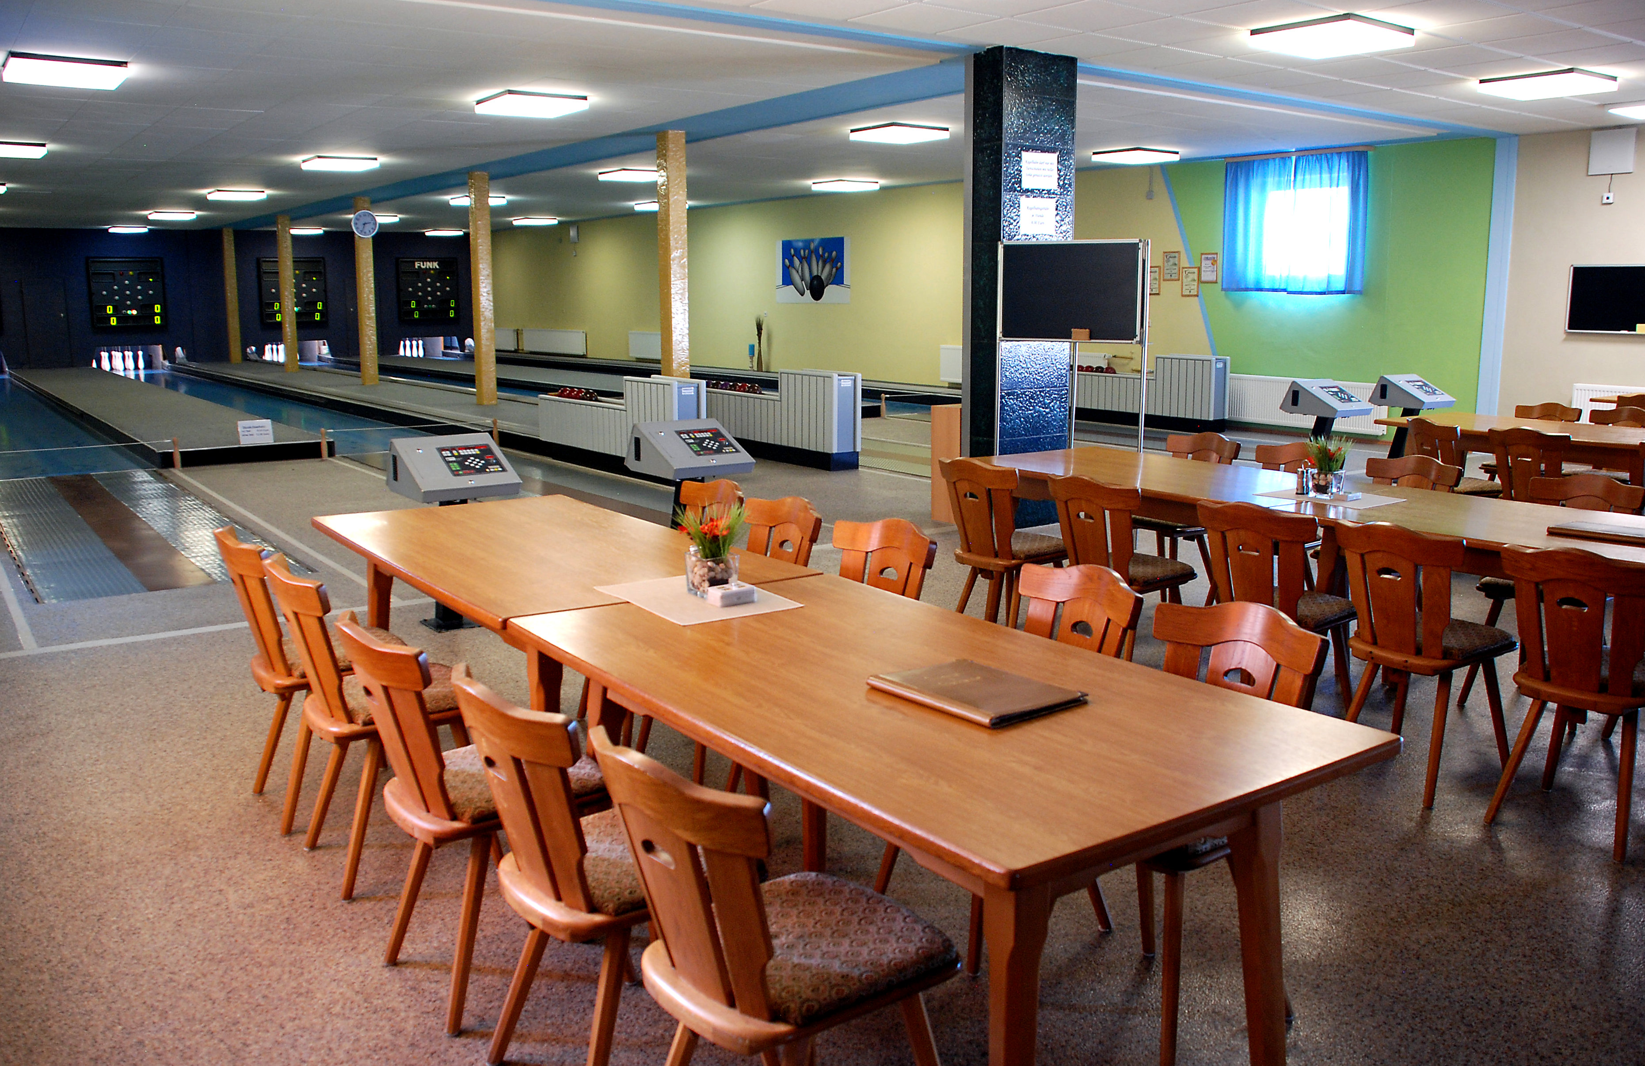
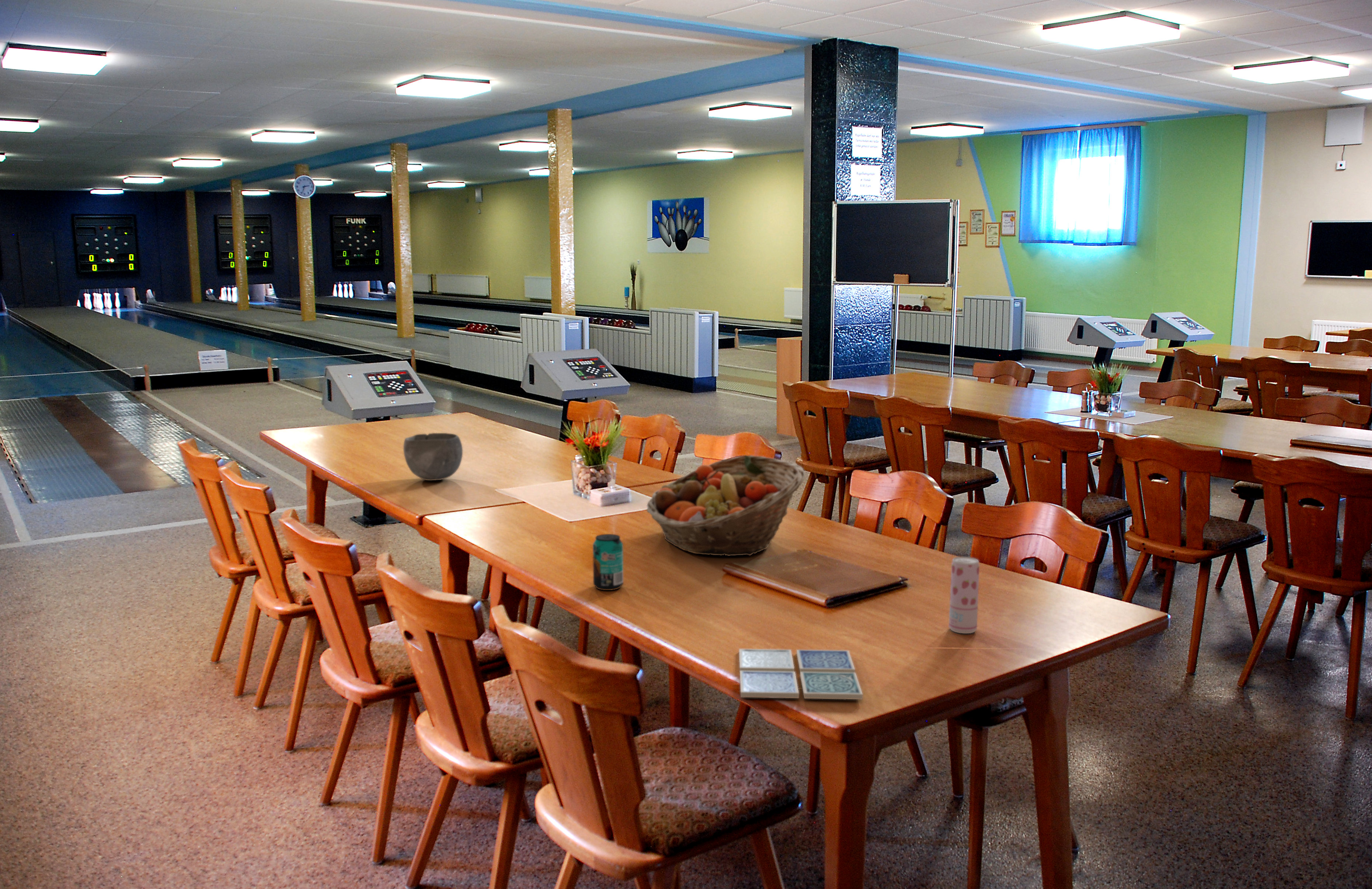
+ fruit basket (725, 503)
+ beverage can (608, 562)
+ beverage can (964, 595)
+ drink coaster (795, 673)
+ bowl (433, 458)
